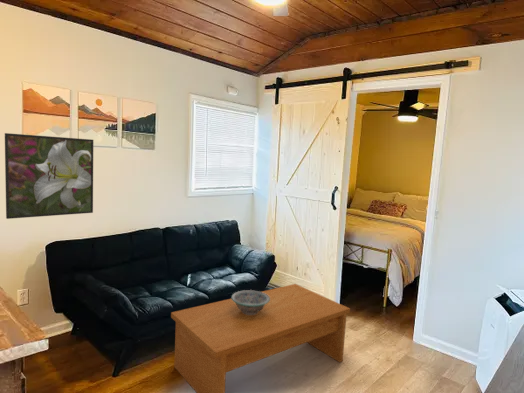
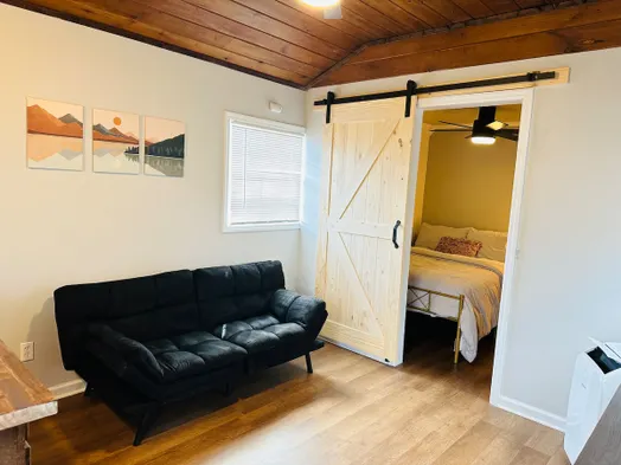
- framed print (52, 176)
- decorative bowl (250, 304)
- coffee table (263, 337)
